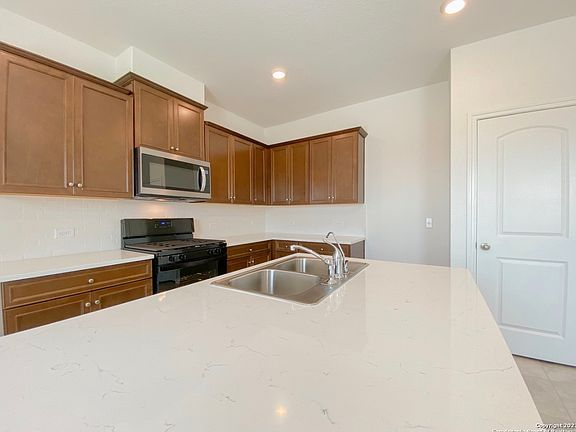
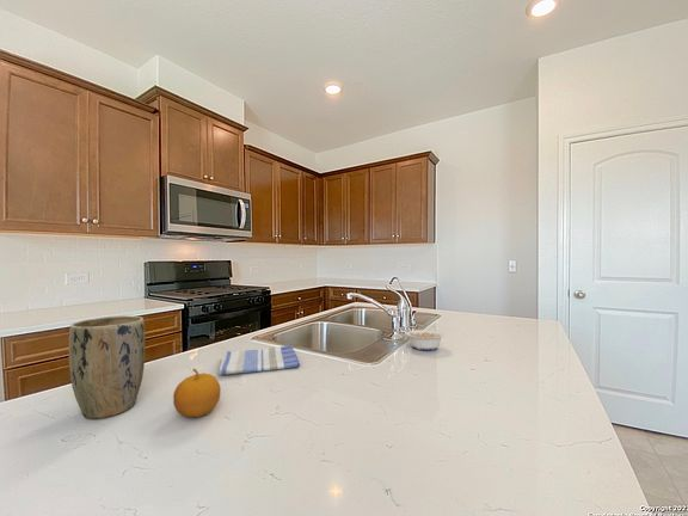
+ legume (423, 338)
+ dish towel (259, 358)
+ plant pot (109, 364)
+ fruit (197, 389)
